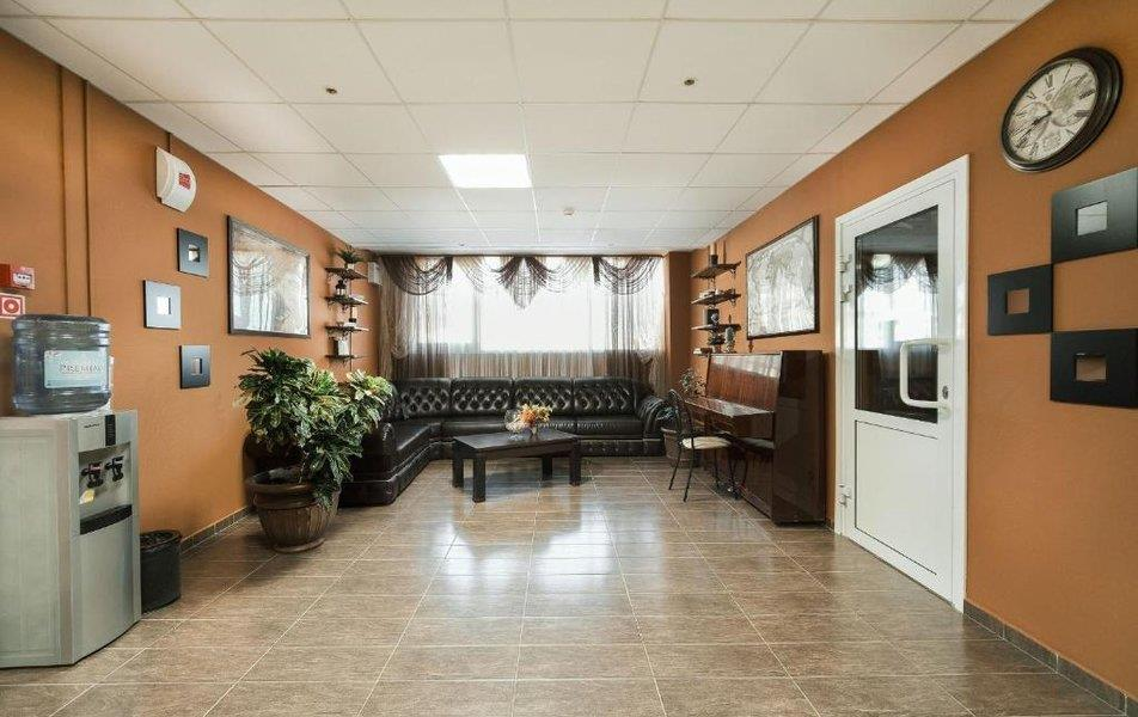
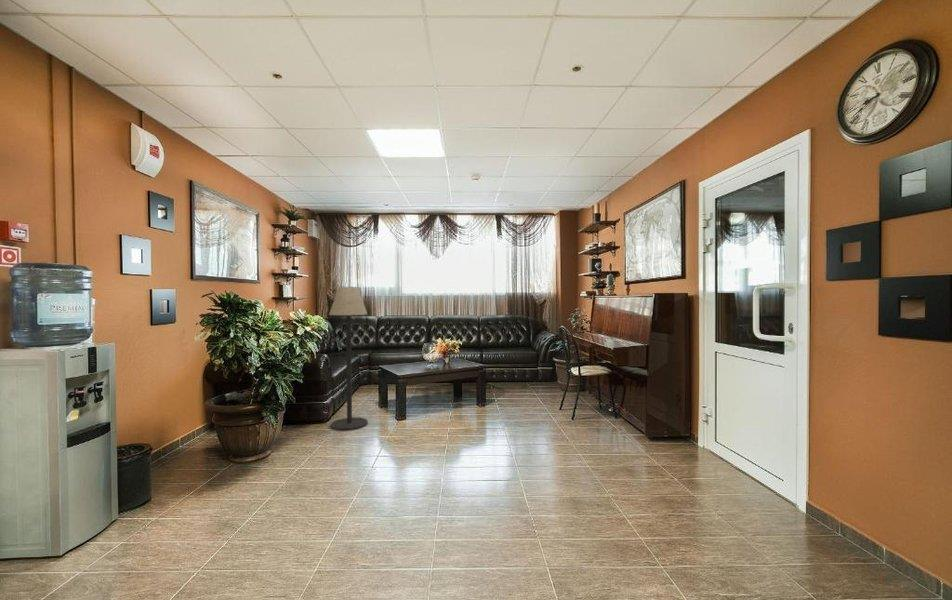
+ floor lamp (348, 355)
